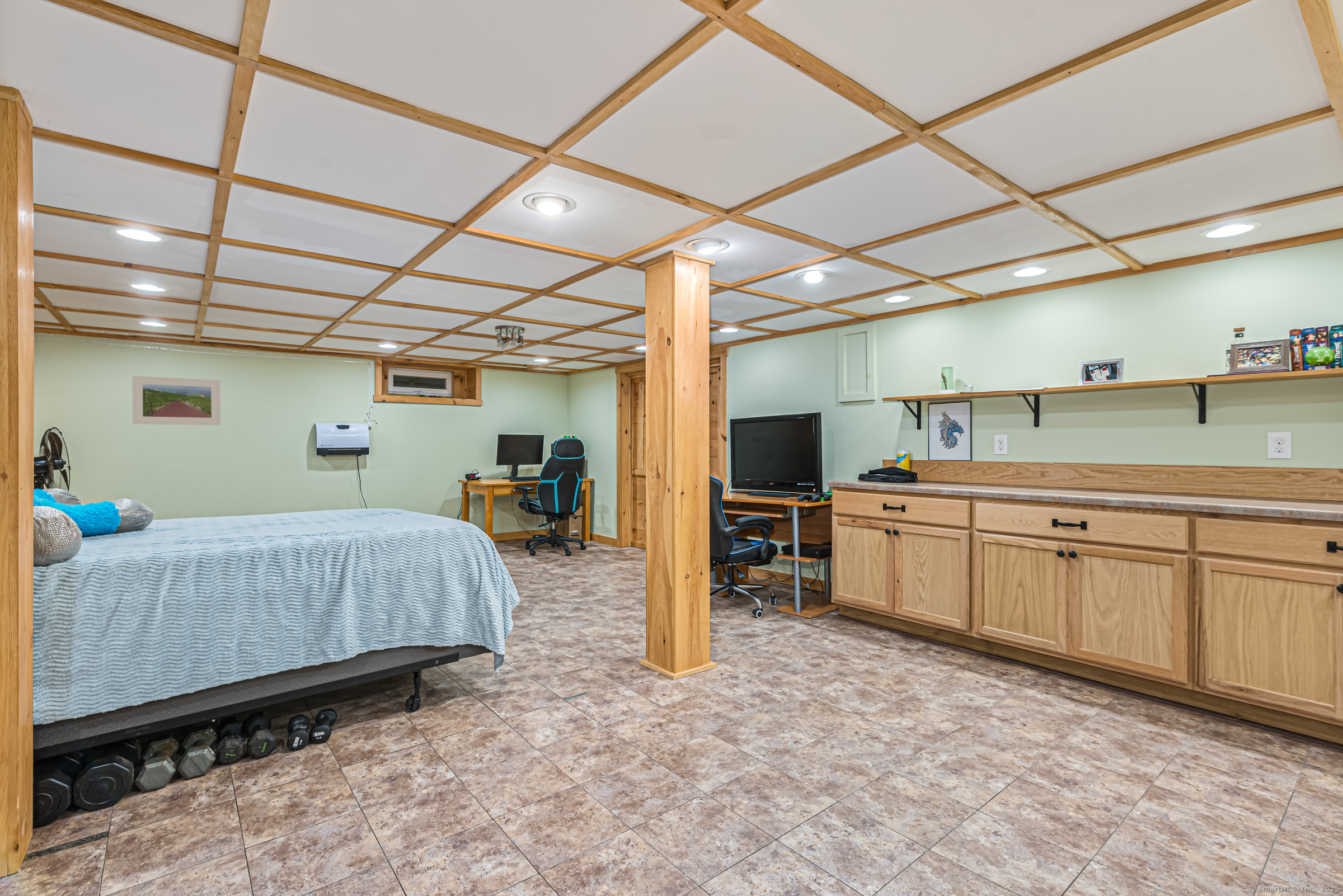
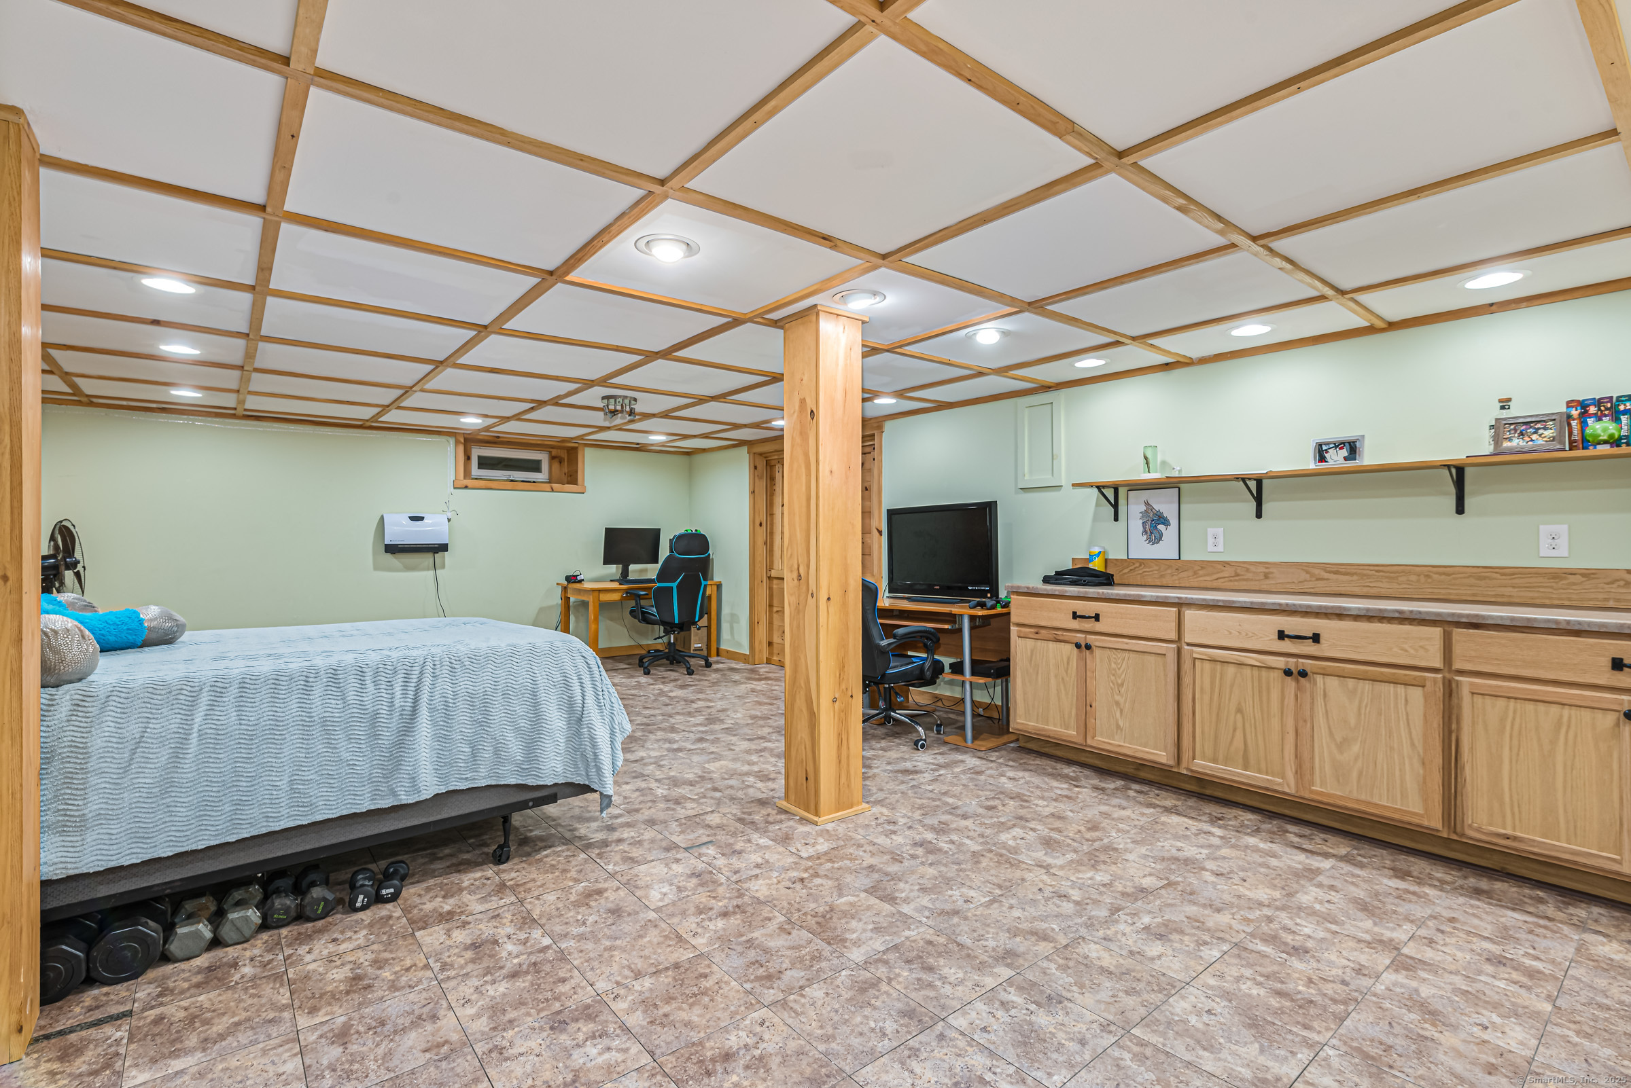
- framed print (178, 401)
